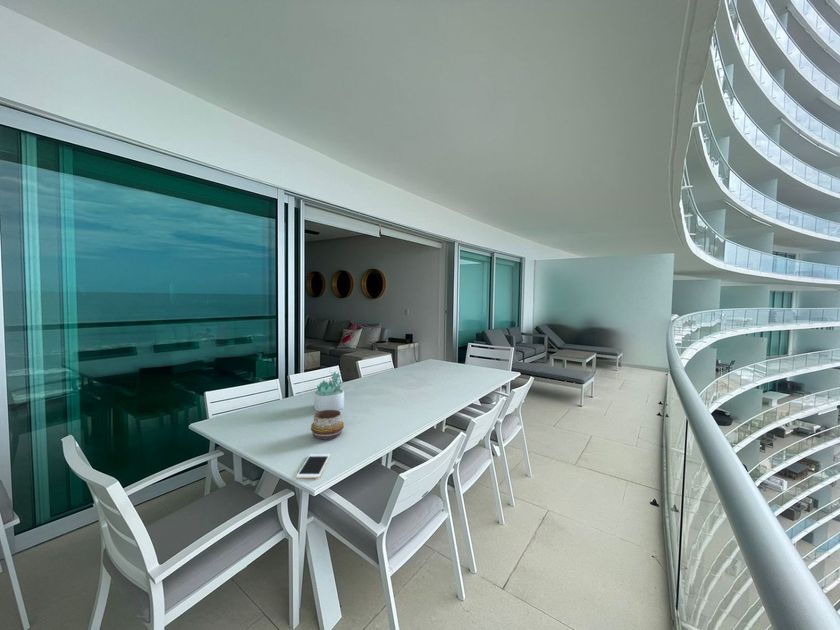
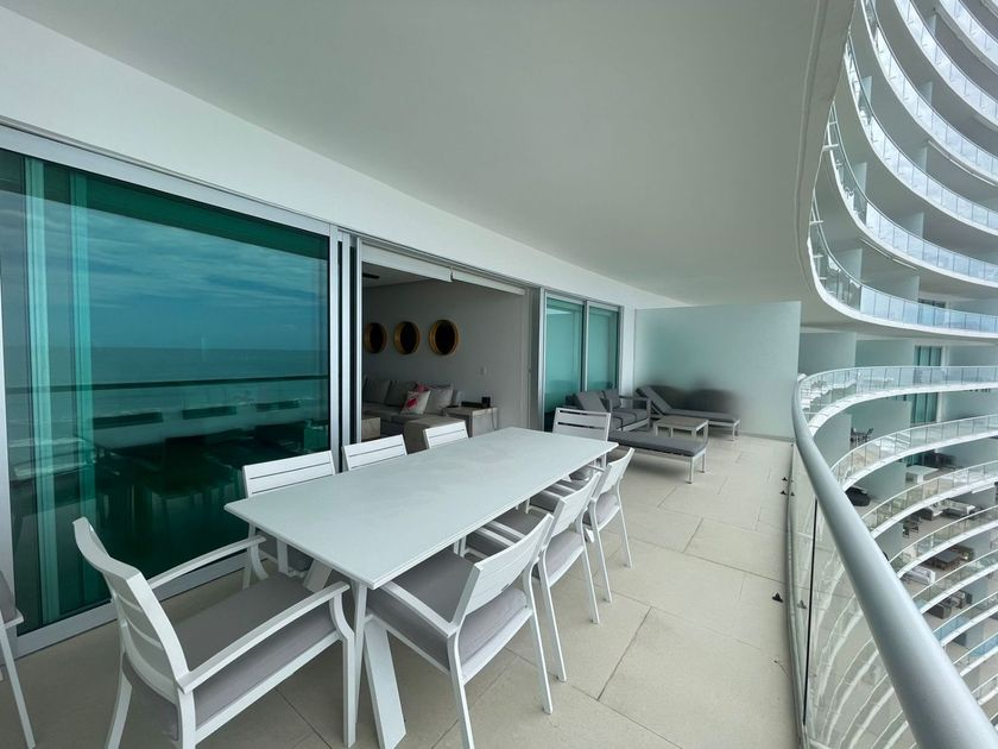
- succulent plant (328, 389)
- cell phone (314, 465)
- decorative bowl (327, 424)
